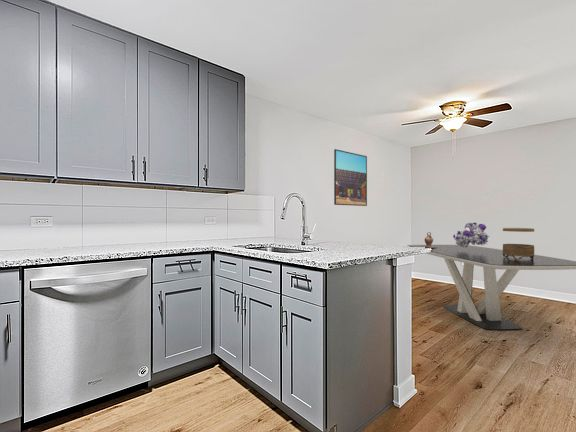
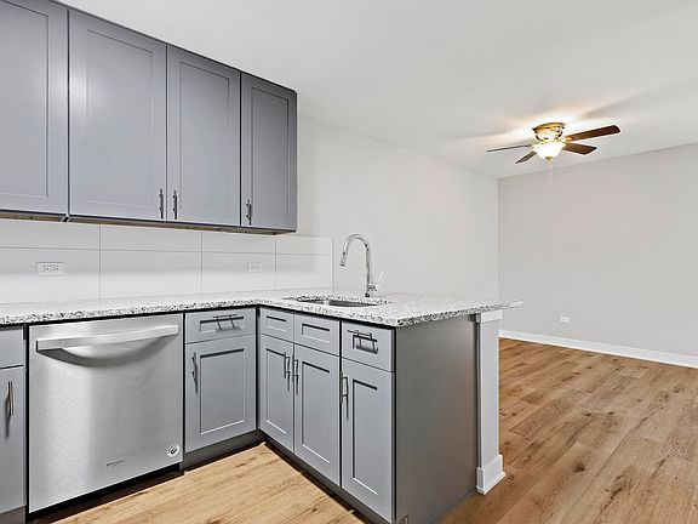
- decorative container (518, 244)
- dining table (472, 283)
- bouquet (472, 236)
- ceramic jug (427, 239)
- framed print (351, 179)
